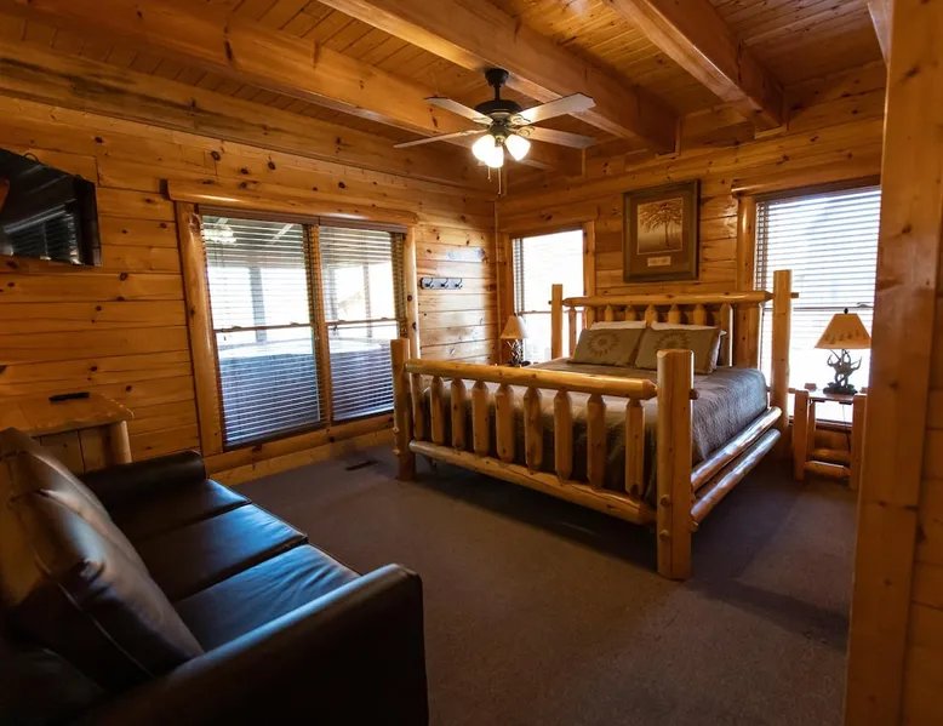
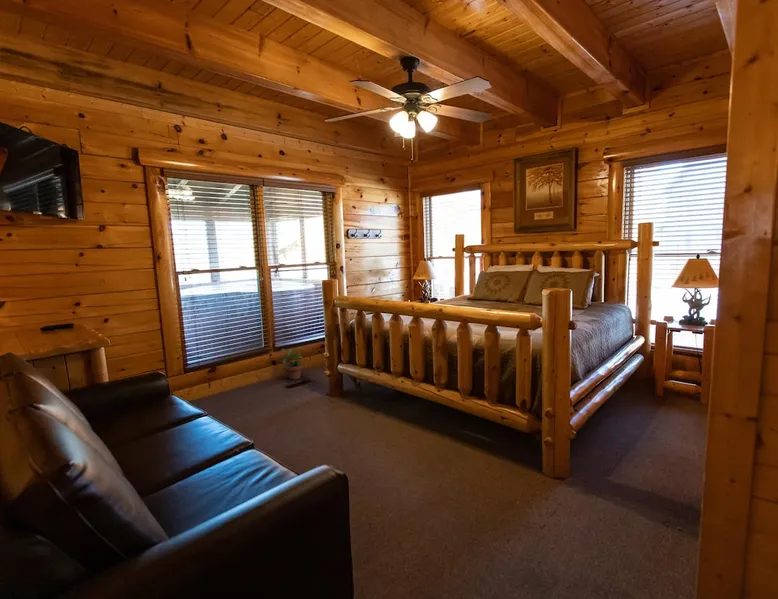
+ potted plant (290, 363)
